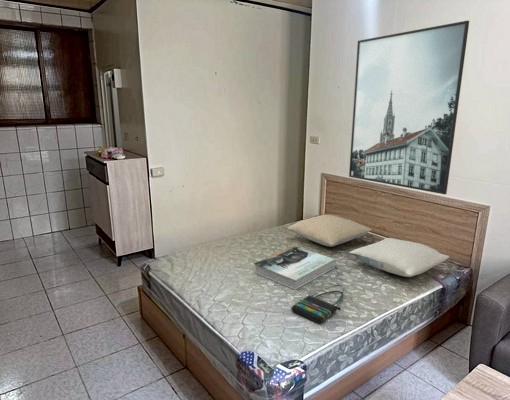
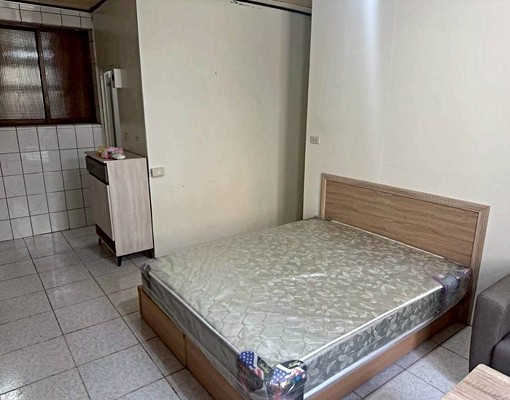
- pillow (329, 229)
- tote bag (324, 301)
- book (295, 265)
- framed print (398, 112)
- pillow (397, 255)
